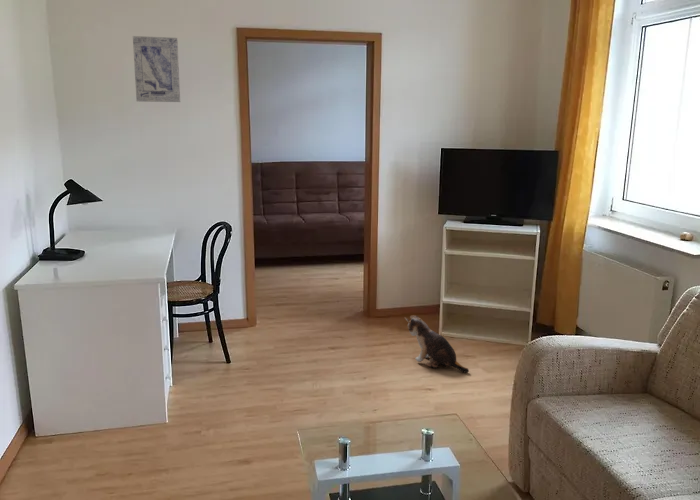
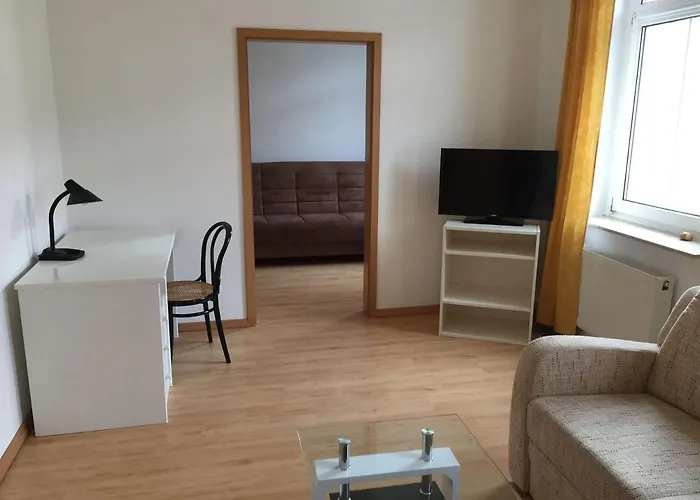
- wall art (157, 69)
- plush toy (436, 343)
